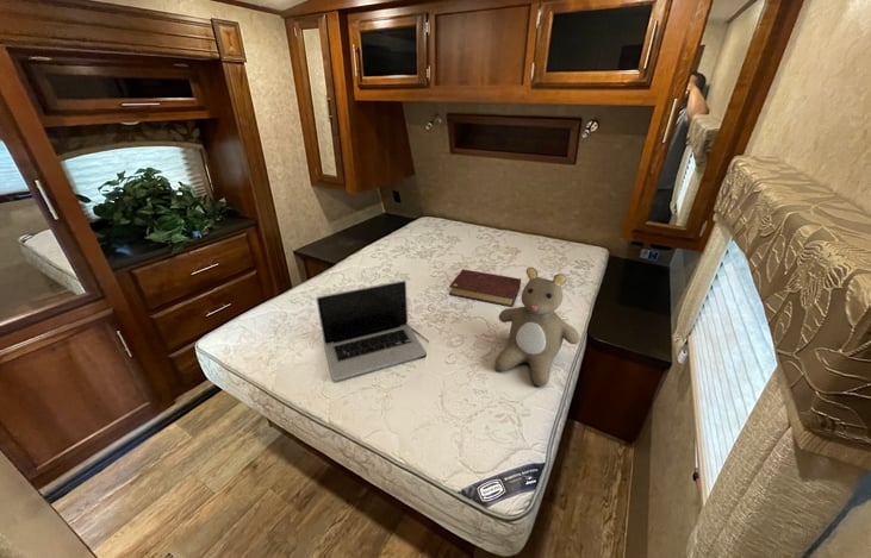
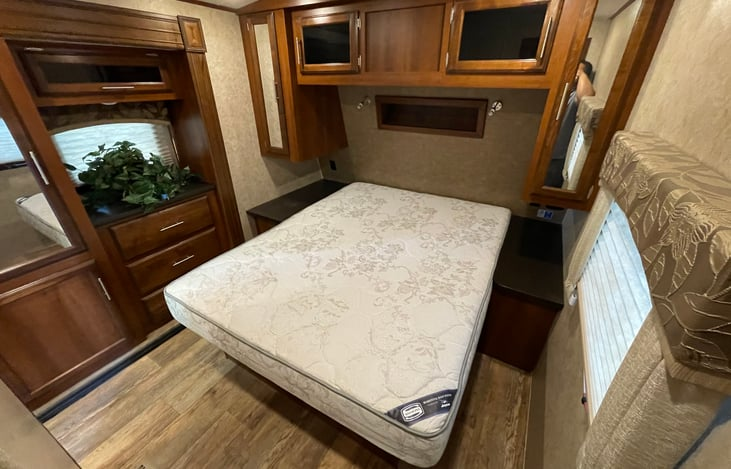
- teddy bear (534, 322)
- laptop (372, 326)
- book (485, 286)
